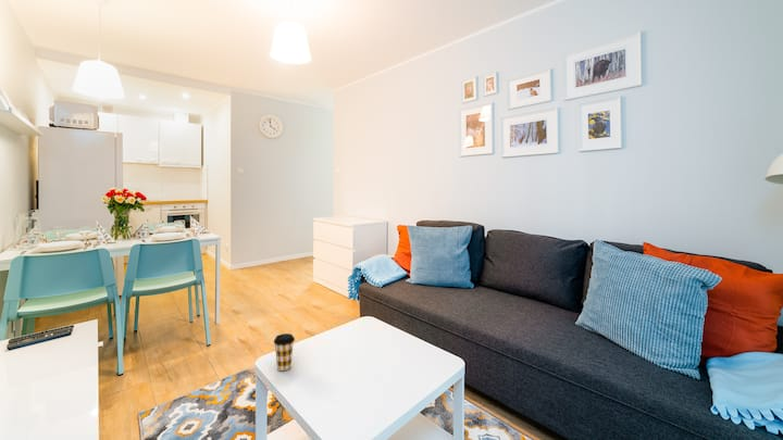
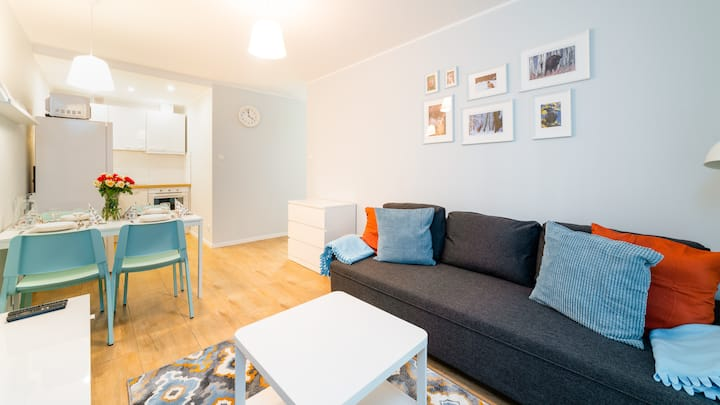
- coffee cup (284, 351)
